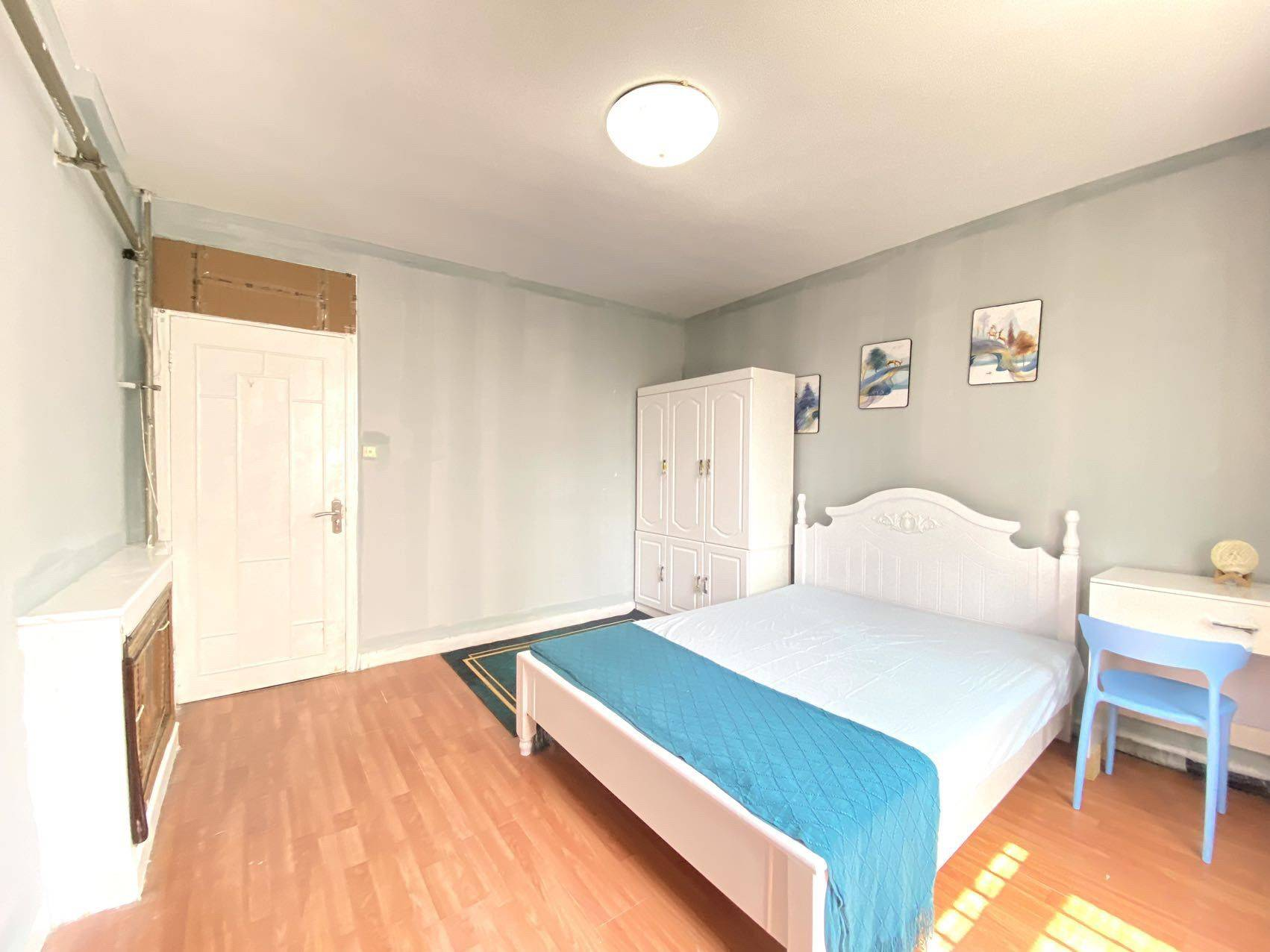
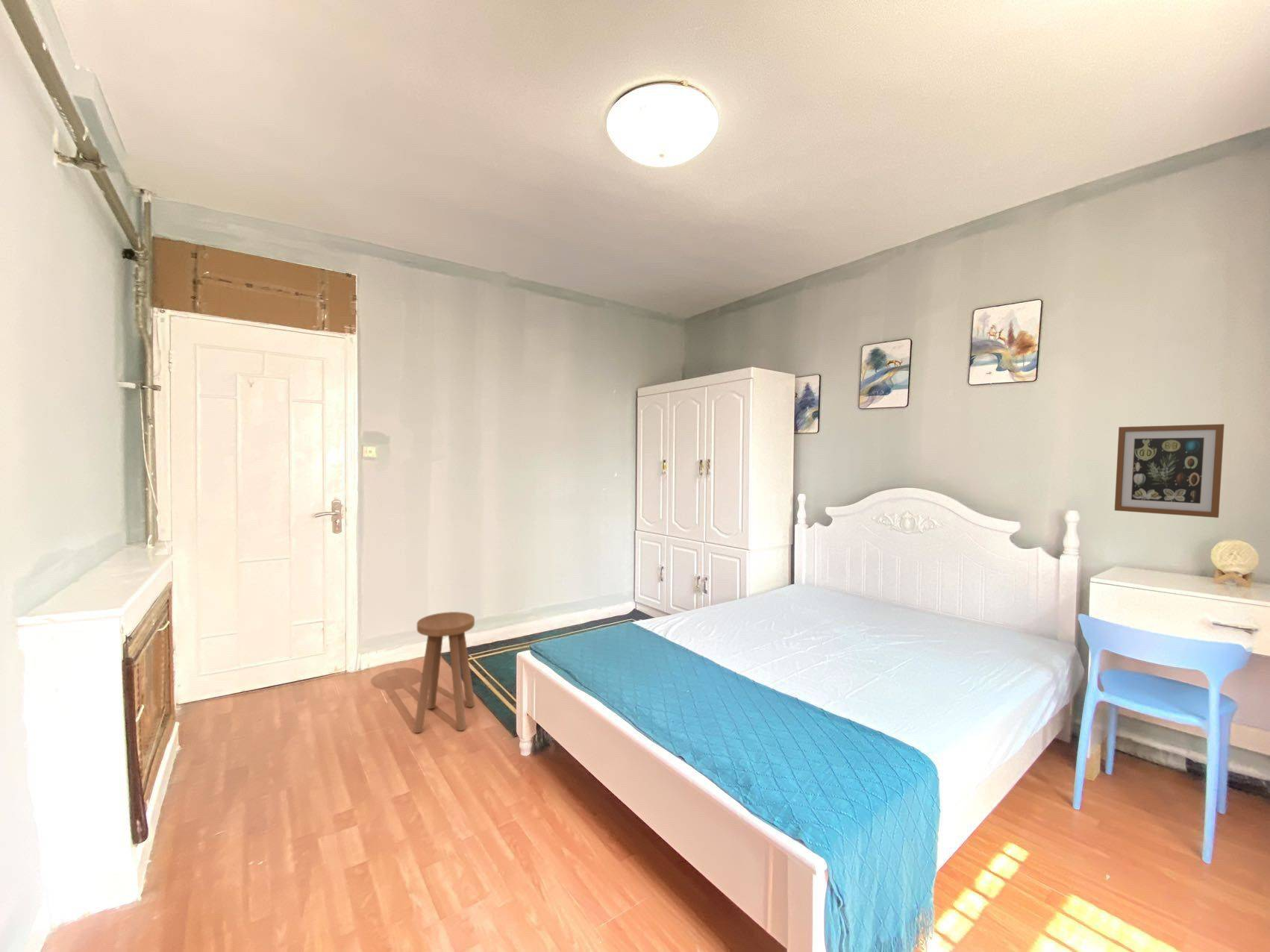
+ wall art (1166, 469)
+ stool (451, 669)
